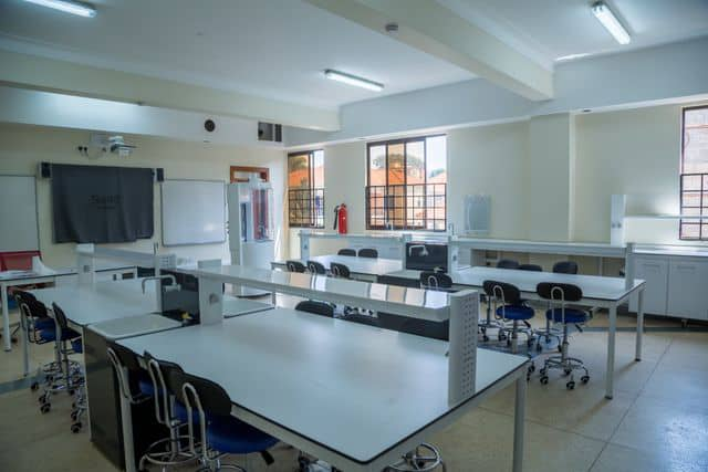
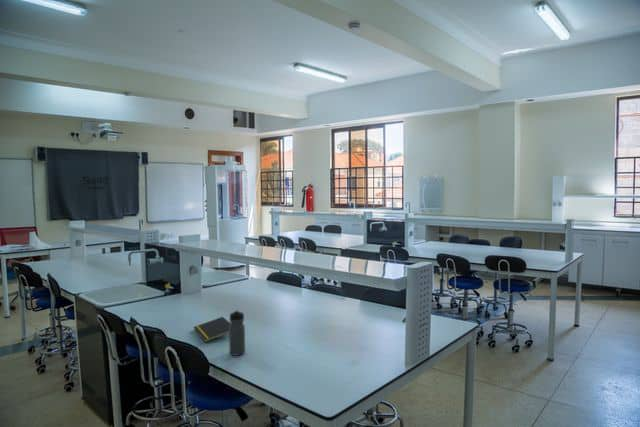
+ water bottle (237, 331)
+ notepad (214, 328)
